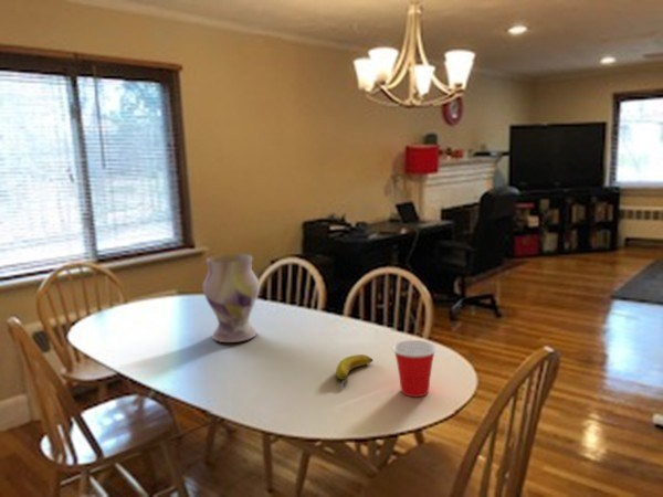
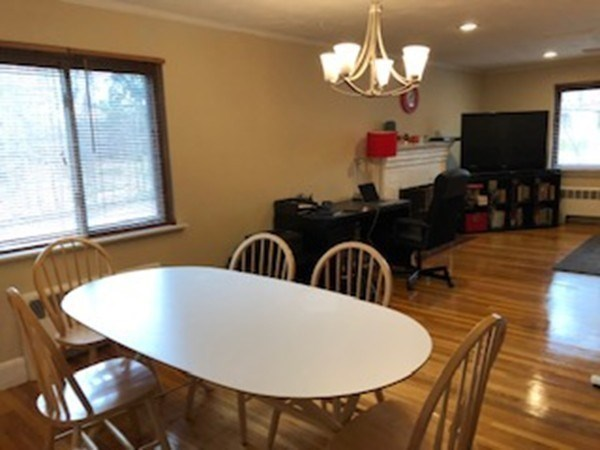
- vase (232, 297)
- cup (414, 369)
- banana (350, 367)
